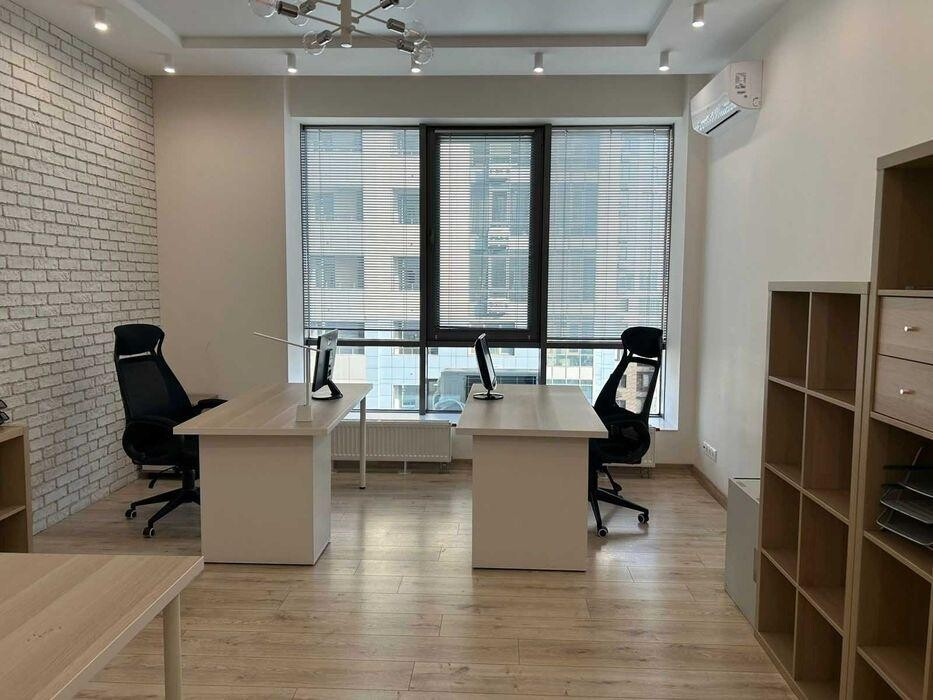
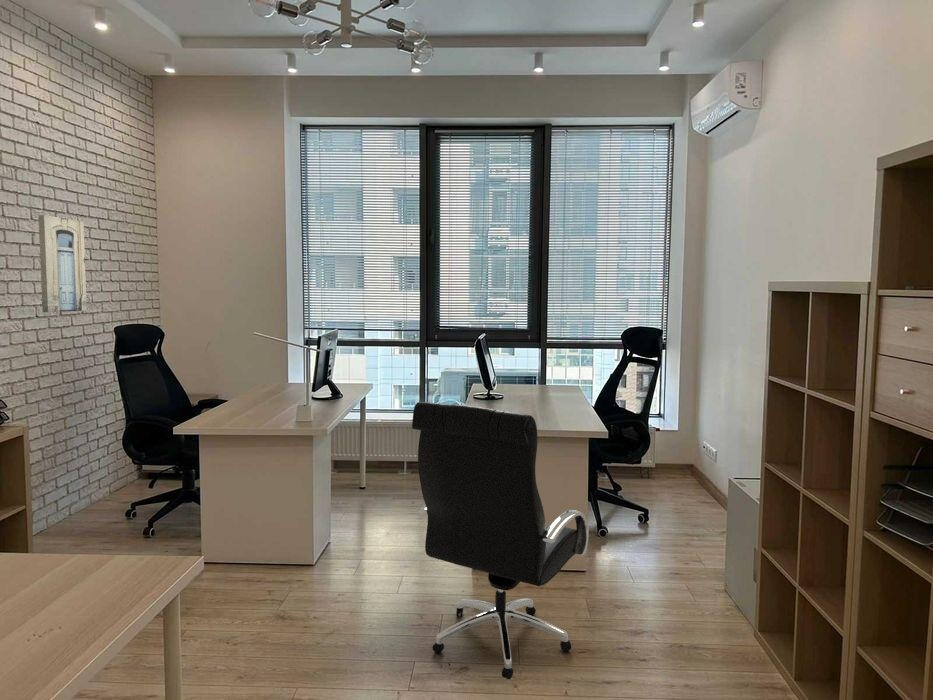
+ office chair (500, 520)
+ wall art (63, 265)
